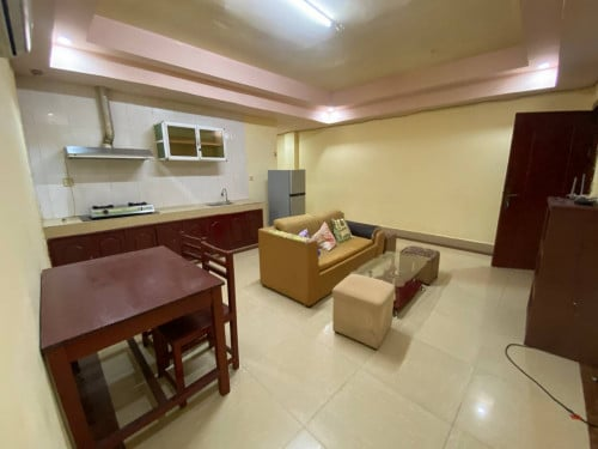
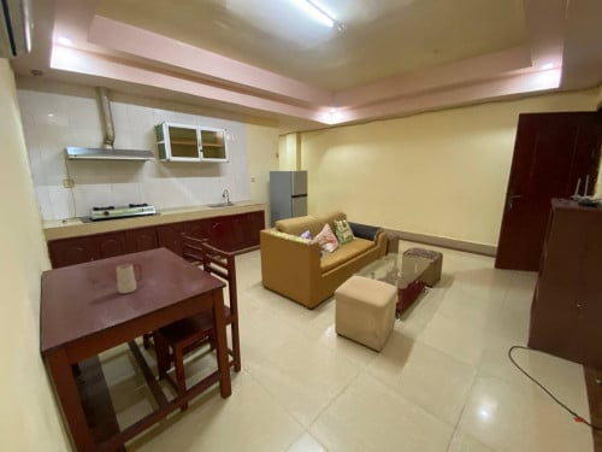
+ mug (130, 277)
